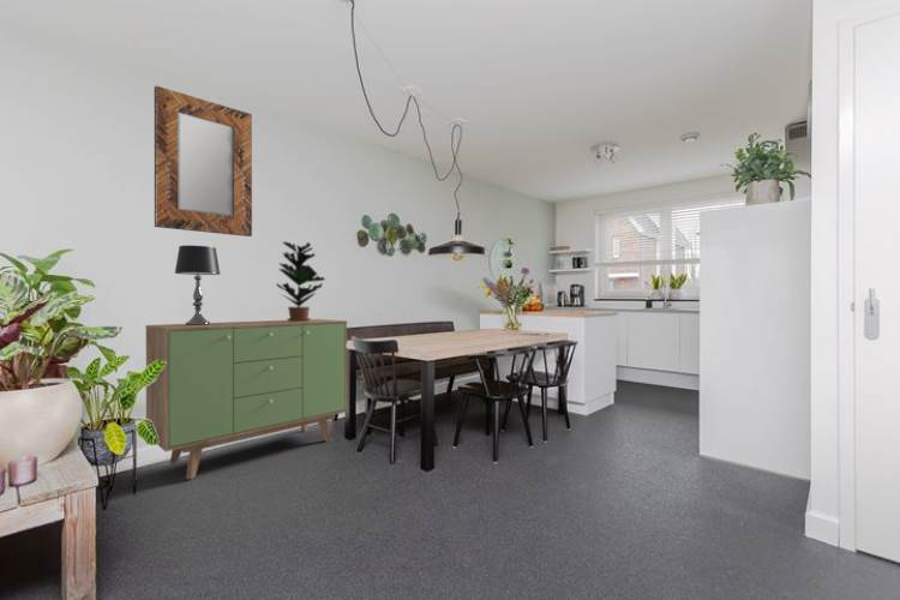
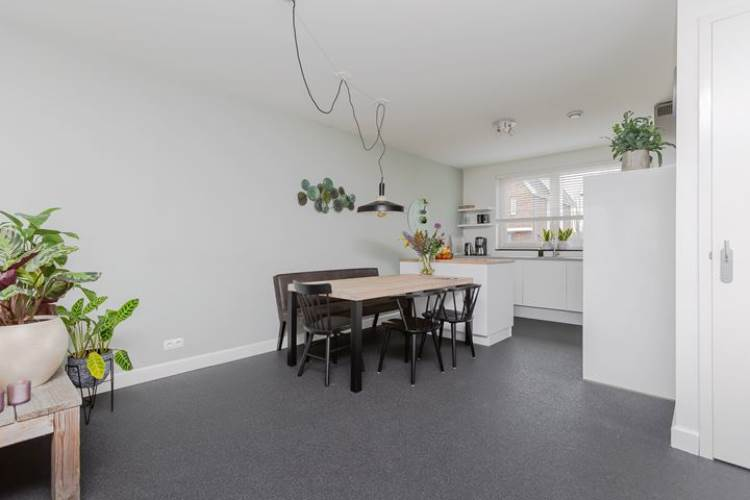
- potted plant (302, 281)
- sideboard (256, 386)
- home mirror (206, 166)
- table lamp (197, 286)
